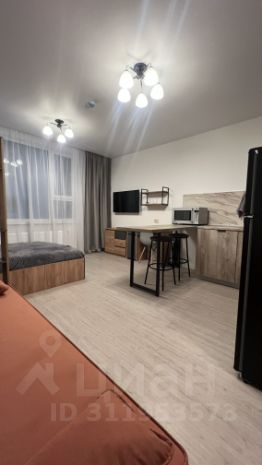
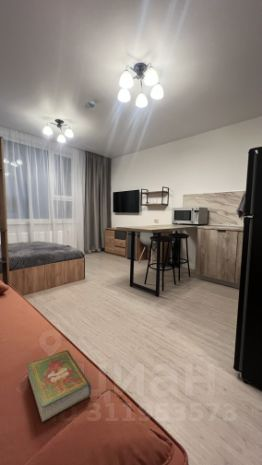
+ book (57, 378)
